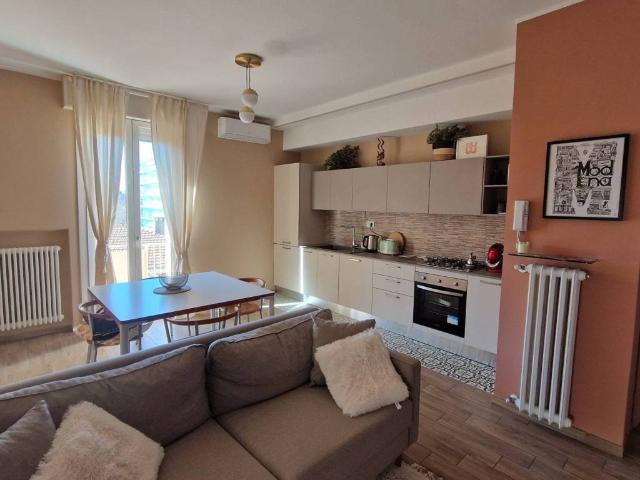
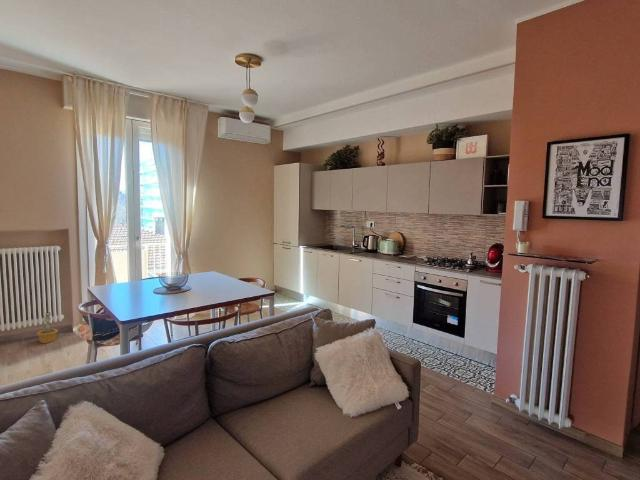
+ potted plant (47, 326)
